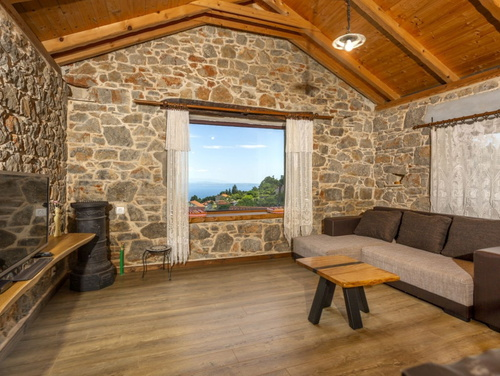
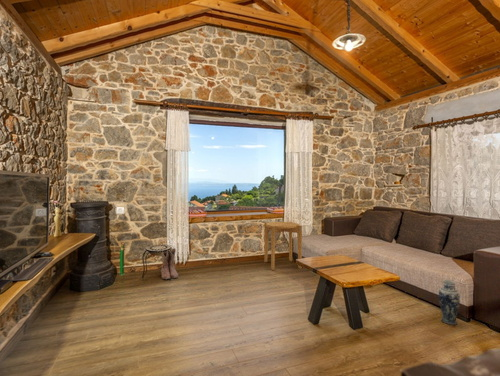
+ vase (449, 301)
+ boots (169, 262)
+ side table (289, 244)
